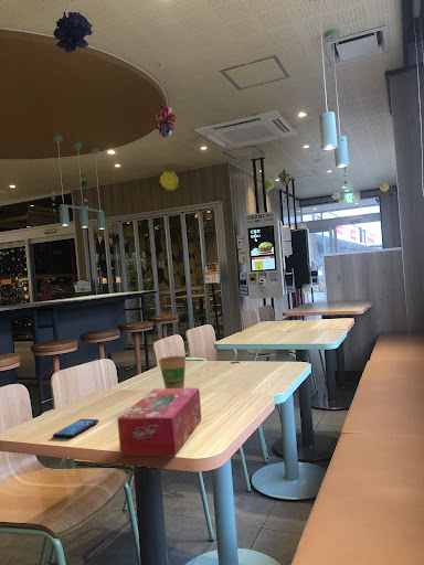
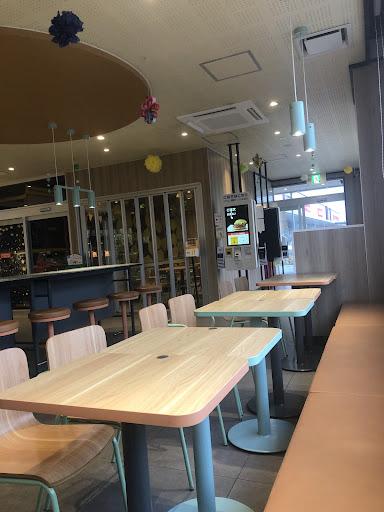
- tissue box (163, 418)
- paper cup (173, 374)
- smartphone (76, 427)
